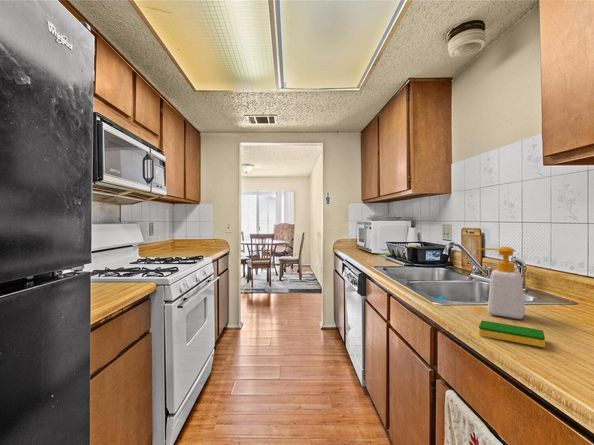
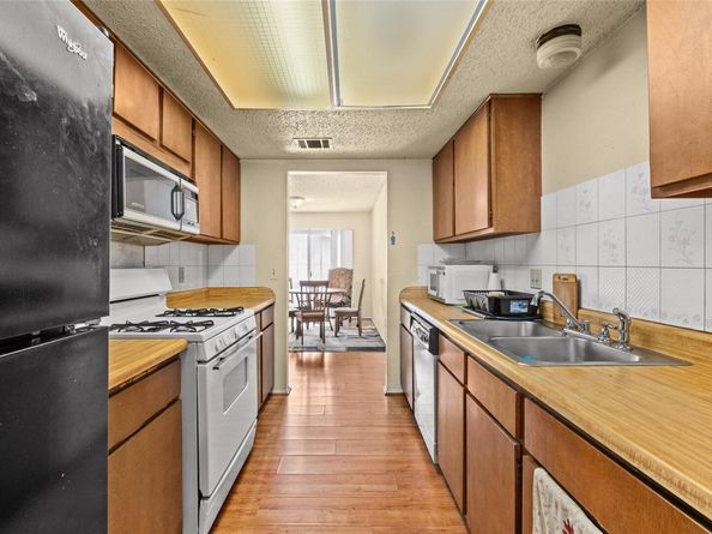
- dish sponge (510, 332)
- soap bottle (498, 279)
